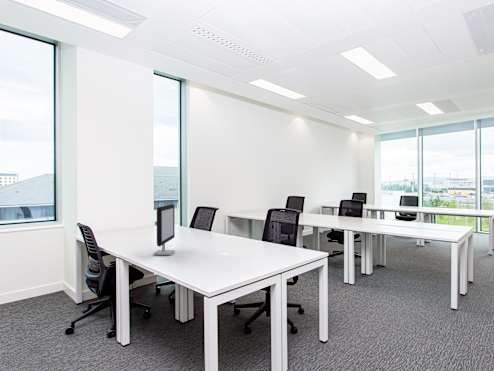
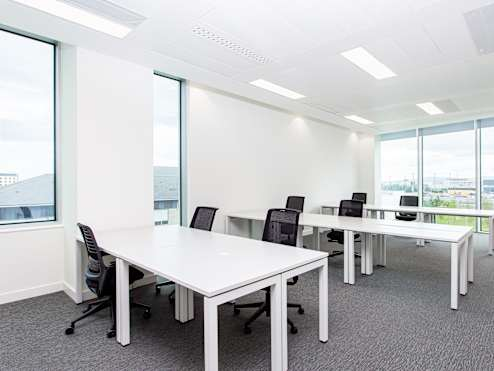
- computer monitor (164, 229)
